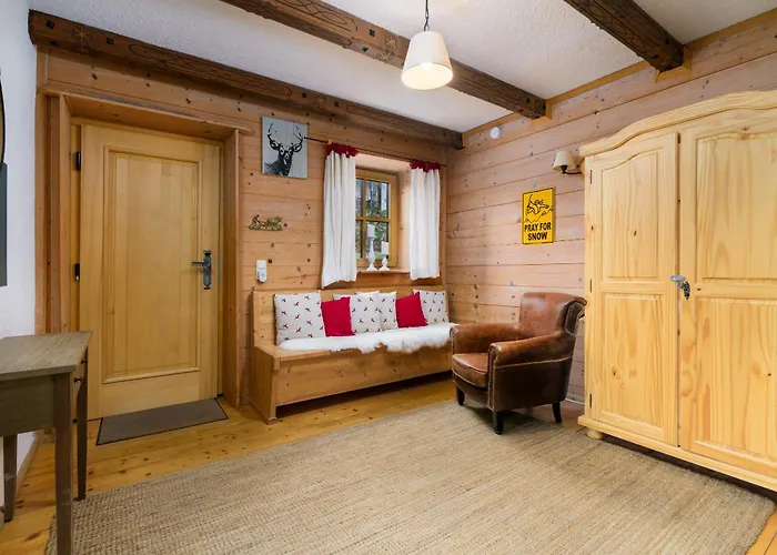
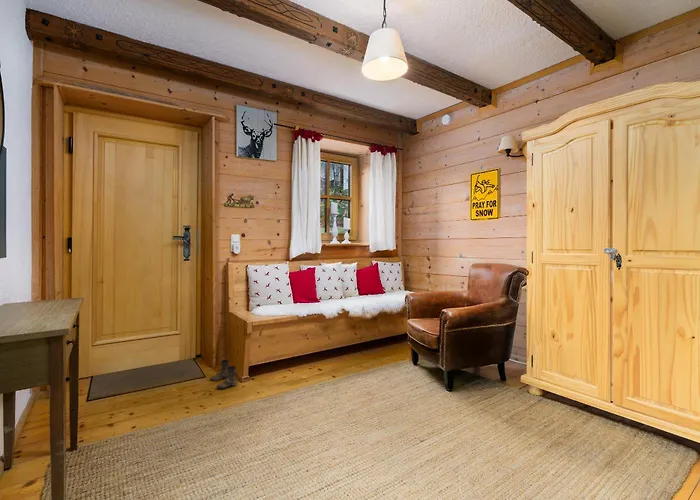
+ boots (223, 373)
